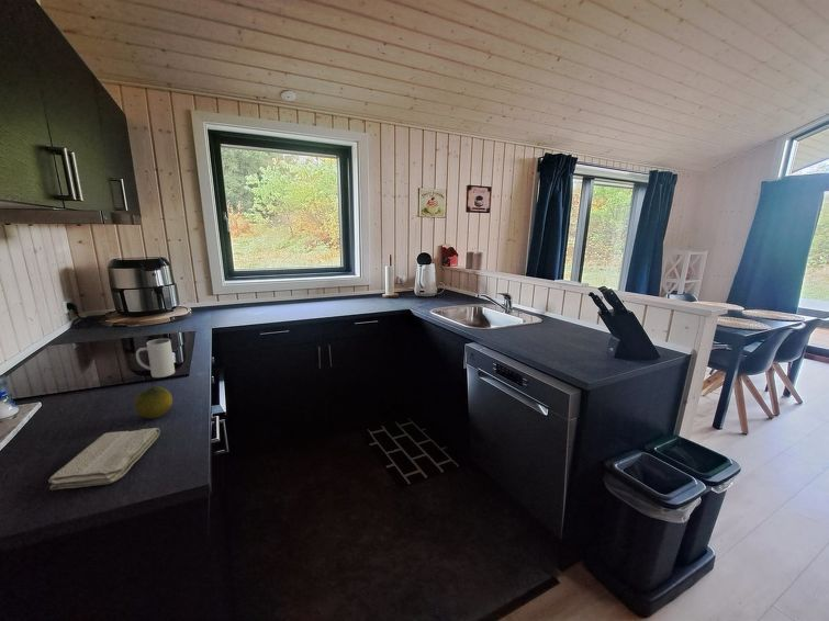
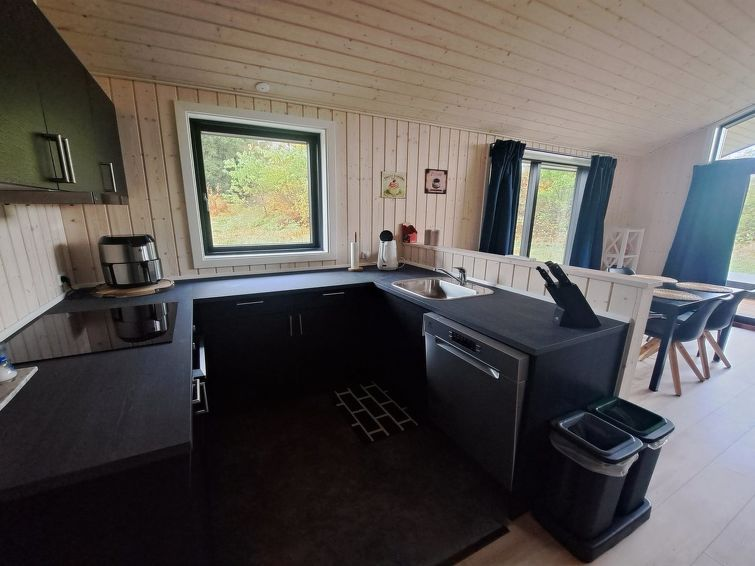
- fruit (154, 402)
- washcloth (110, 454)
- mug (155, 358)
